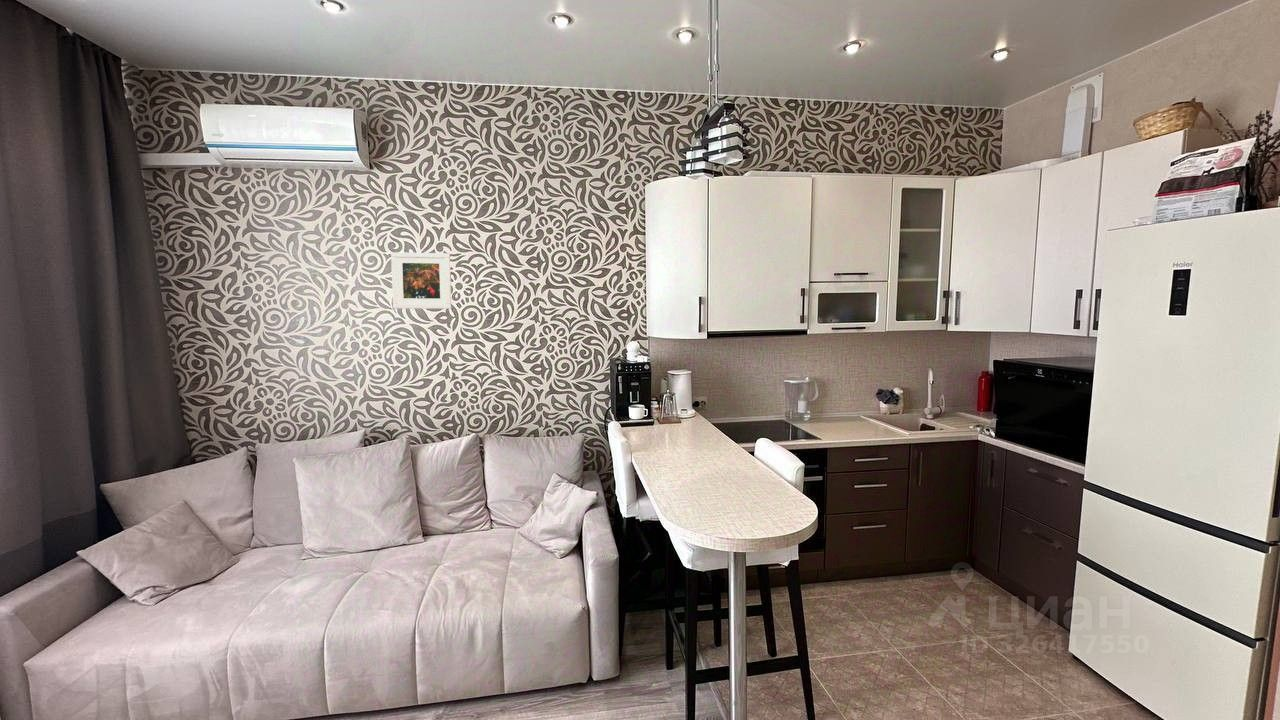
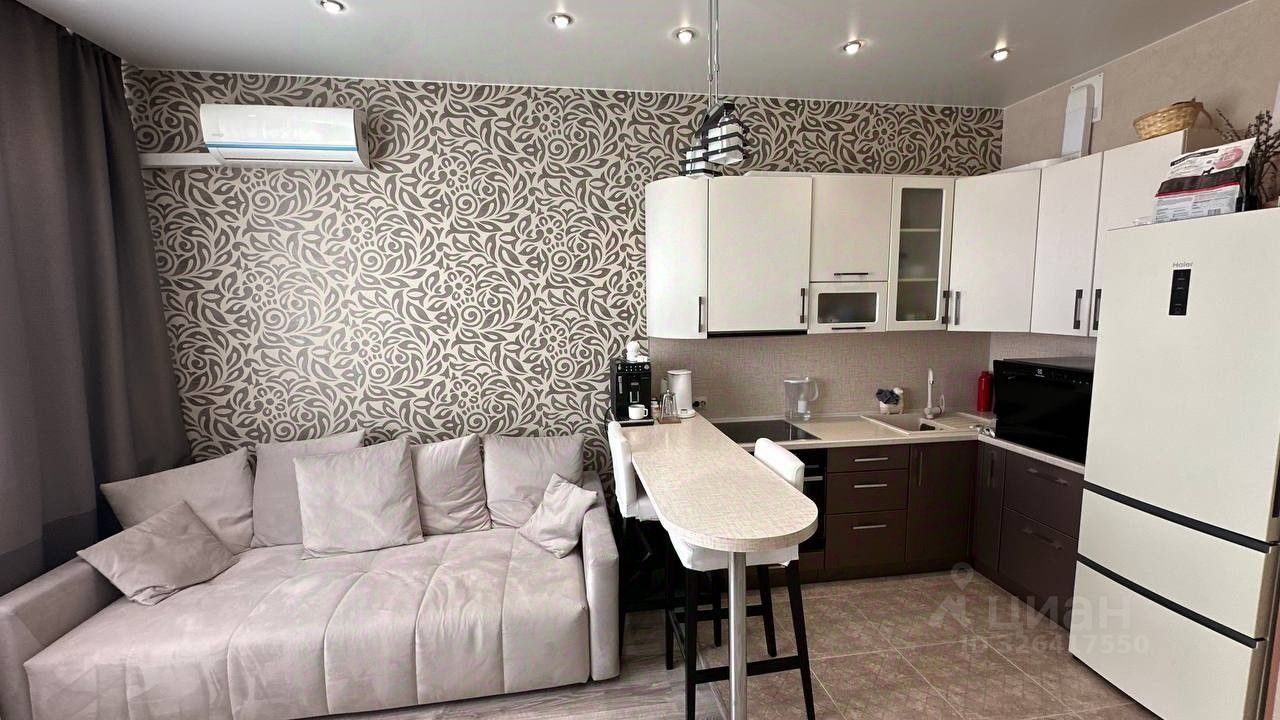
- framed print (421, 280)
